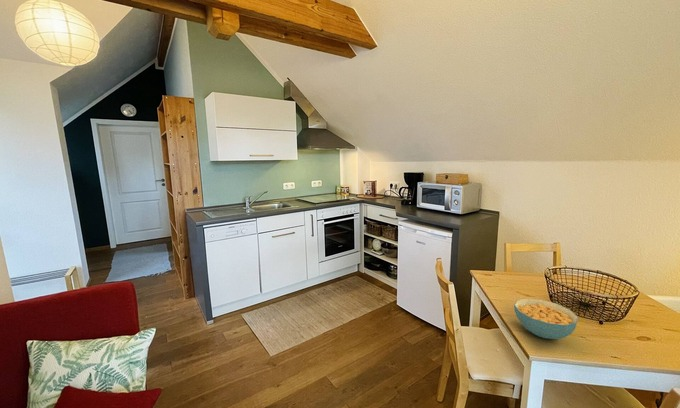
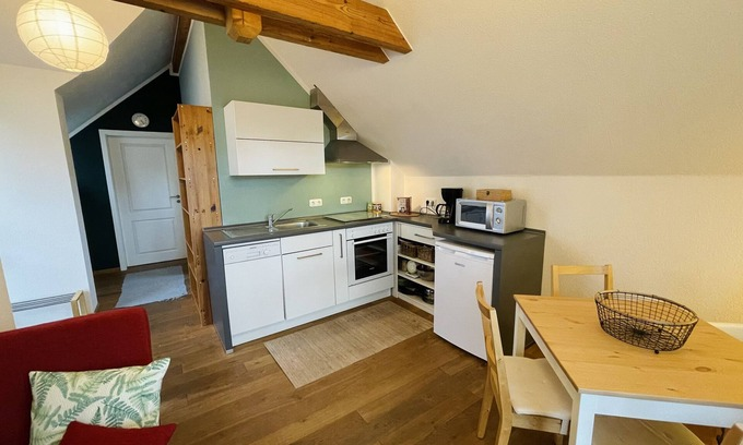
- cereal bowl (543, 322)
